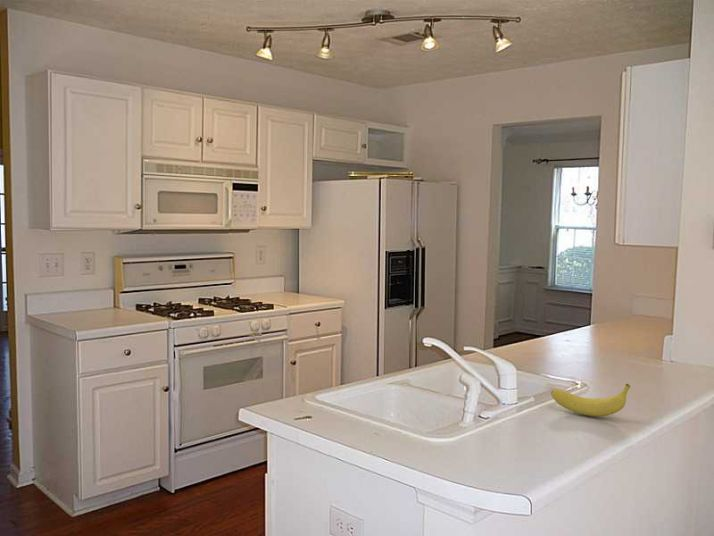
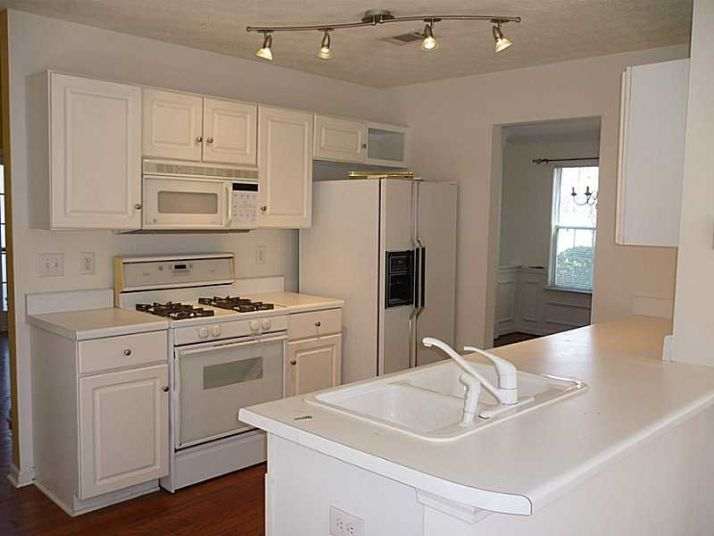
- fruit (589, 398)
